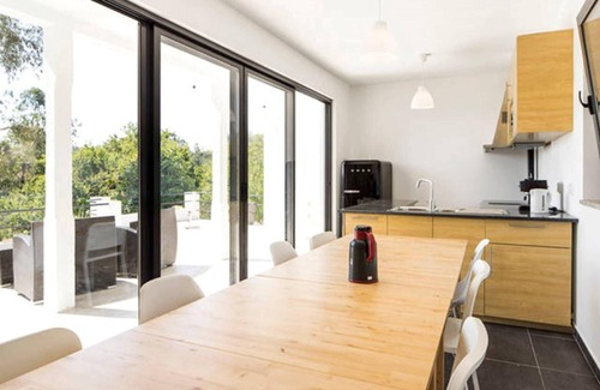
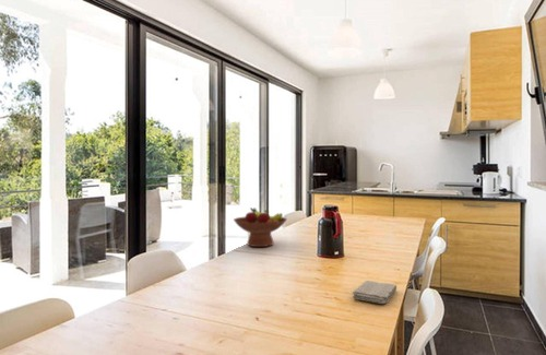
+ washcloth (375, 291)
+ fruit bowl (260, 226)
